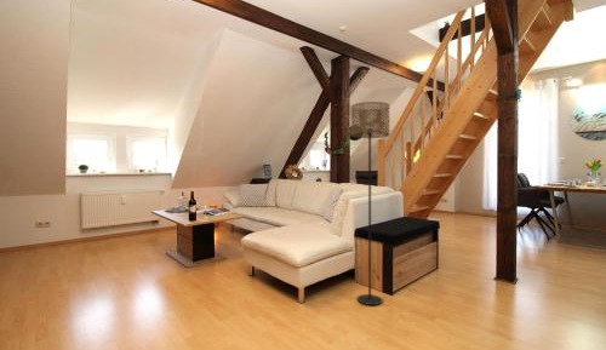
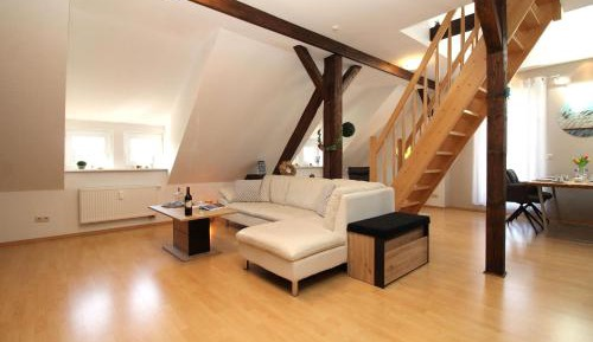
- floor lamp (370, 202)
